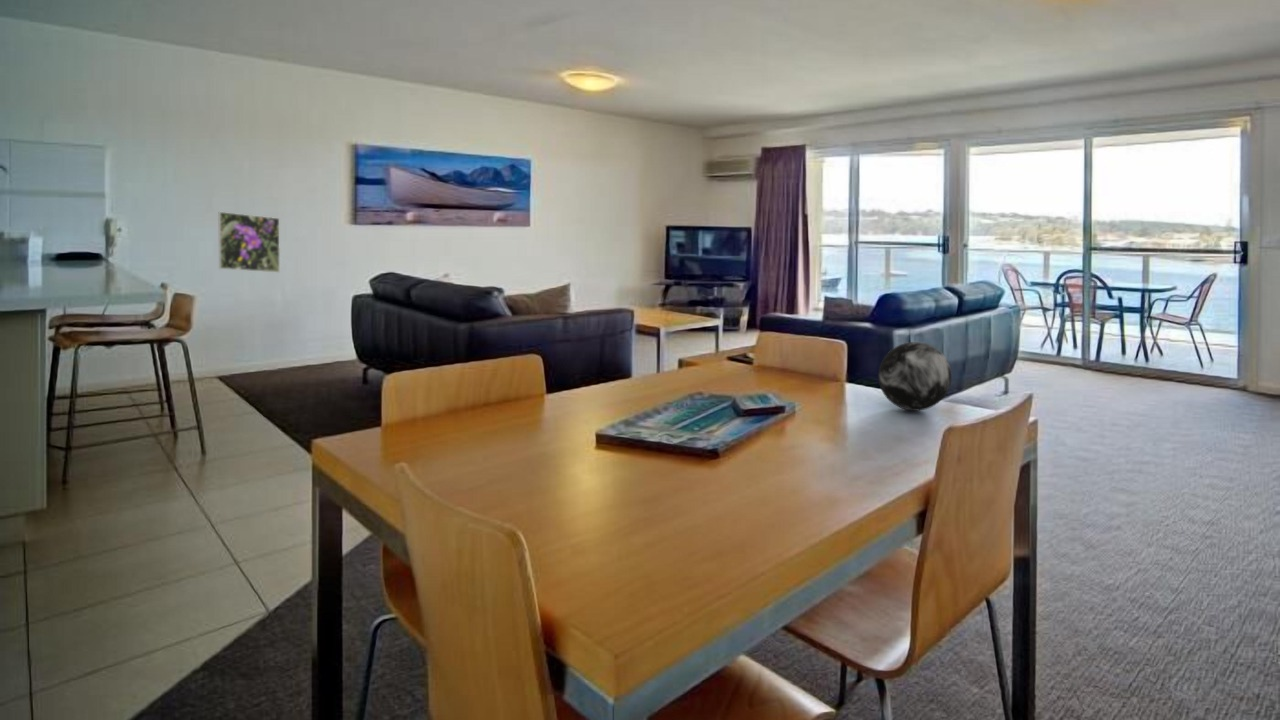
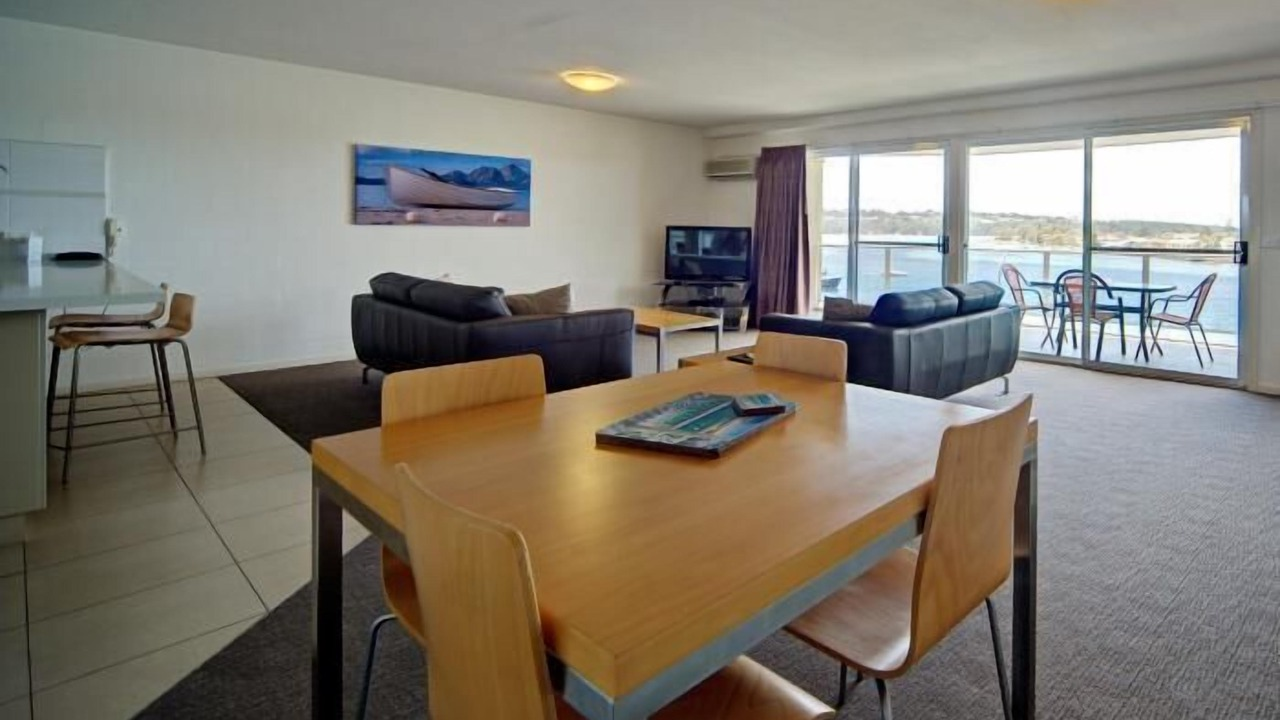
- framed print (249, 242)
- decorative orb (914, 376)
